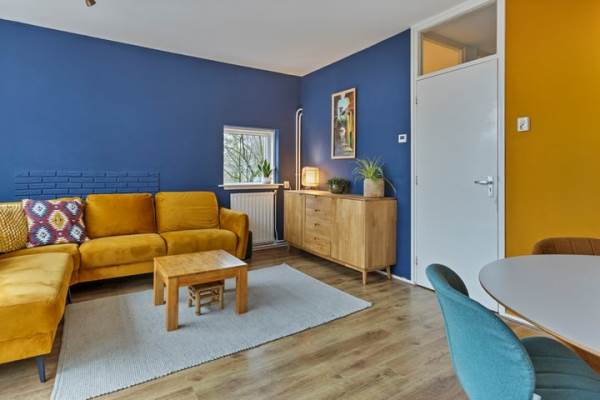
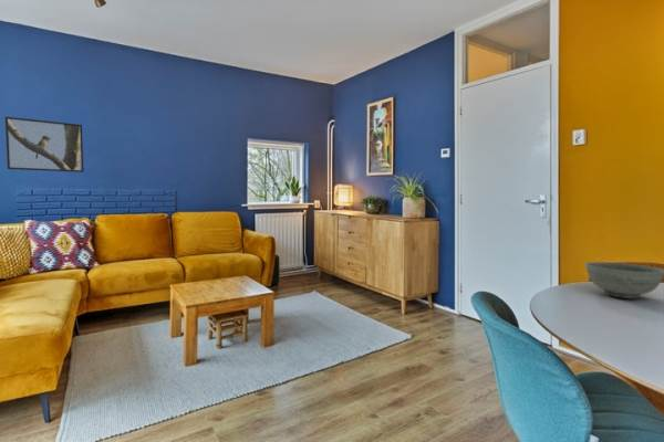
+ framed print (46, 146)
+ bowl (622, 281)
